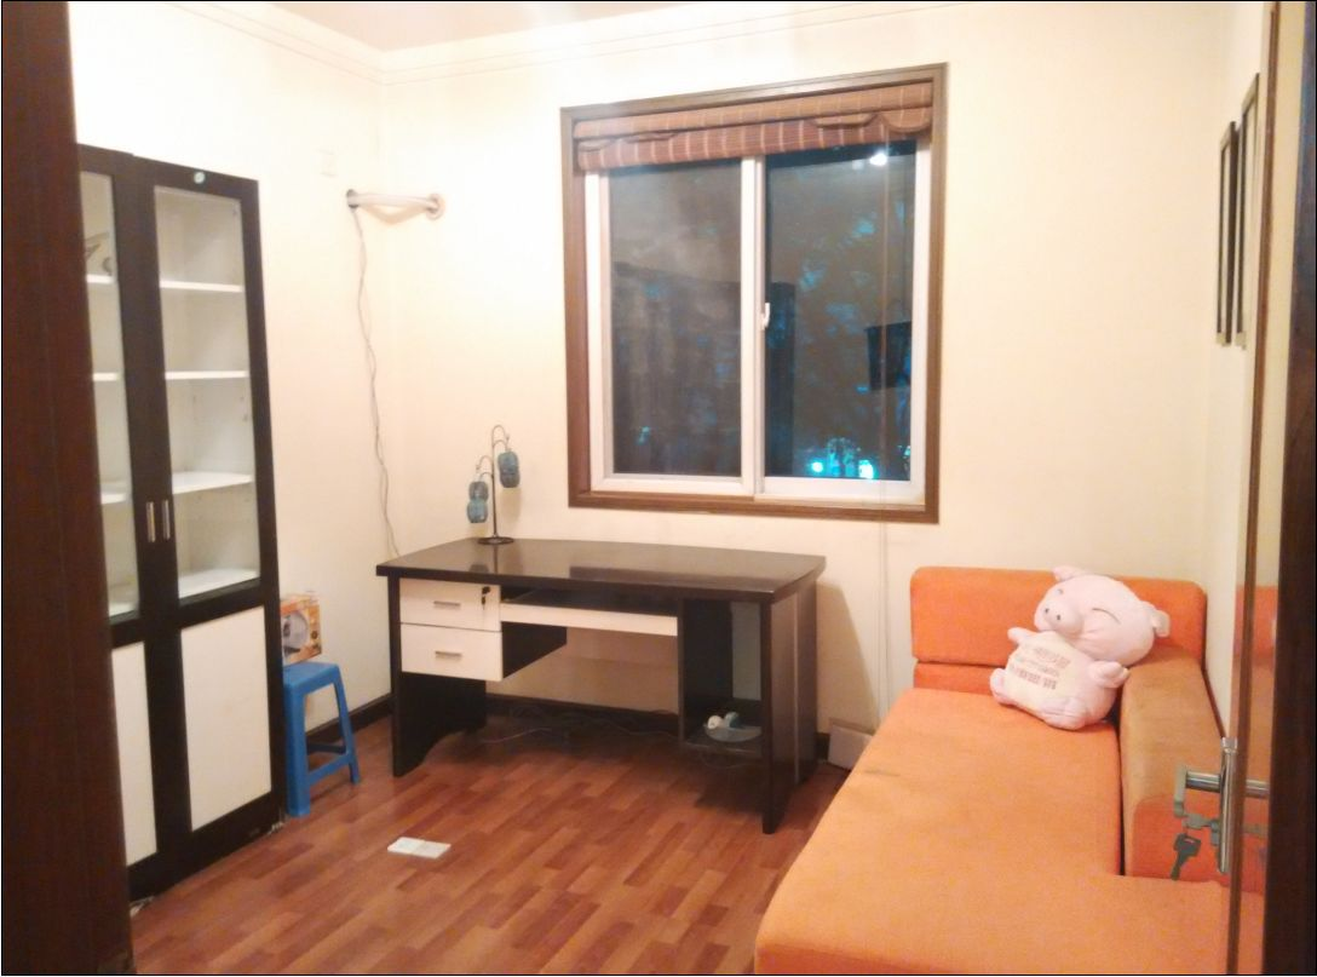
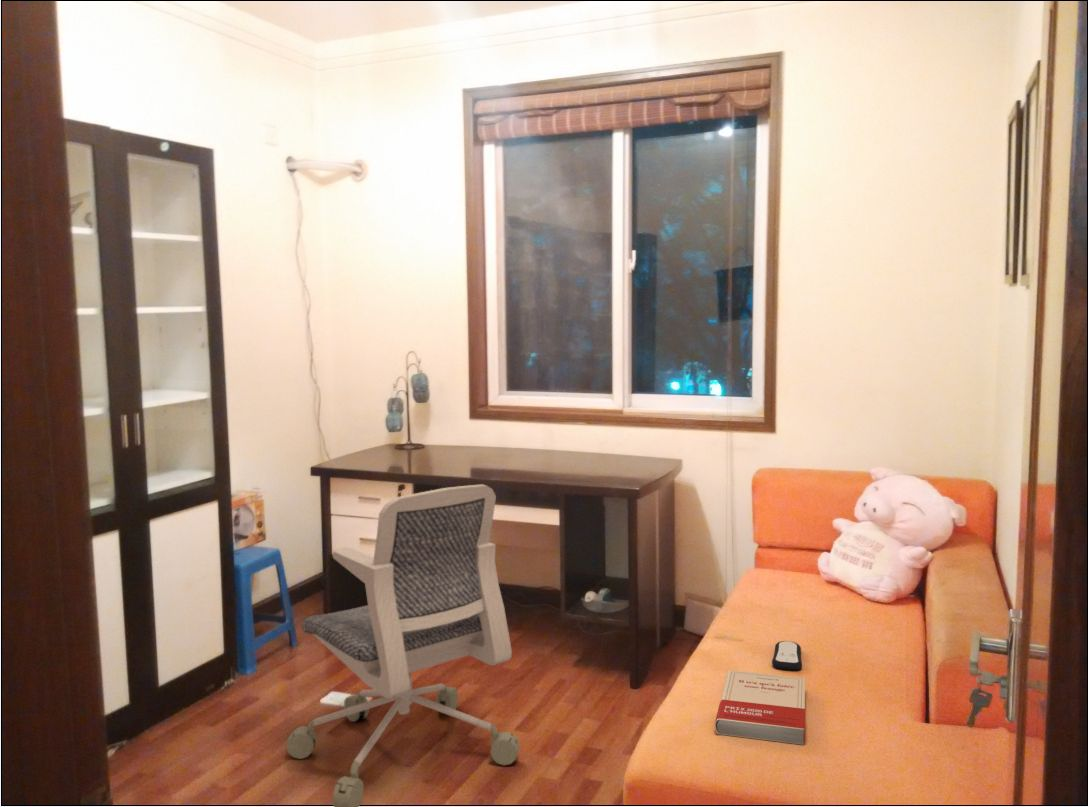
+ book (762, 704)
+ office chair (400, 617)
+ remote control (787, 654)
